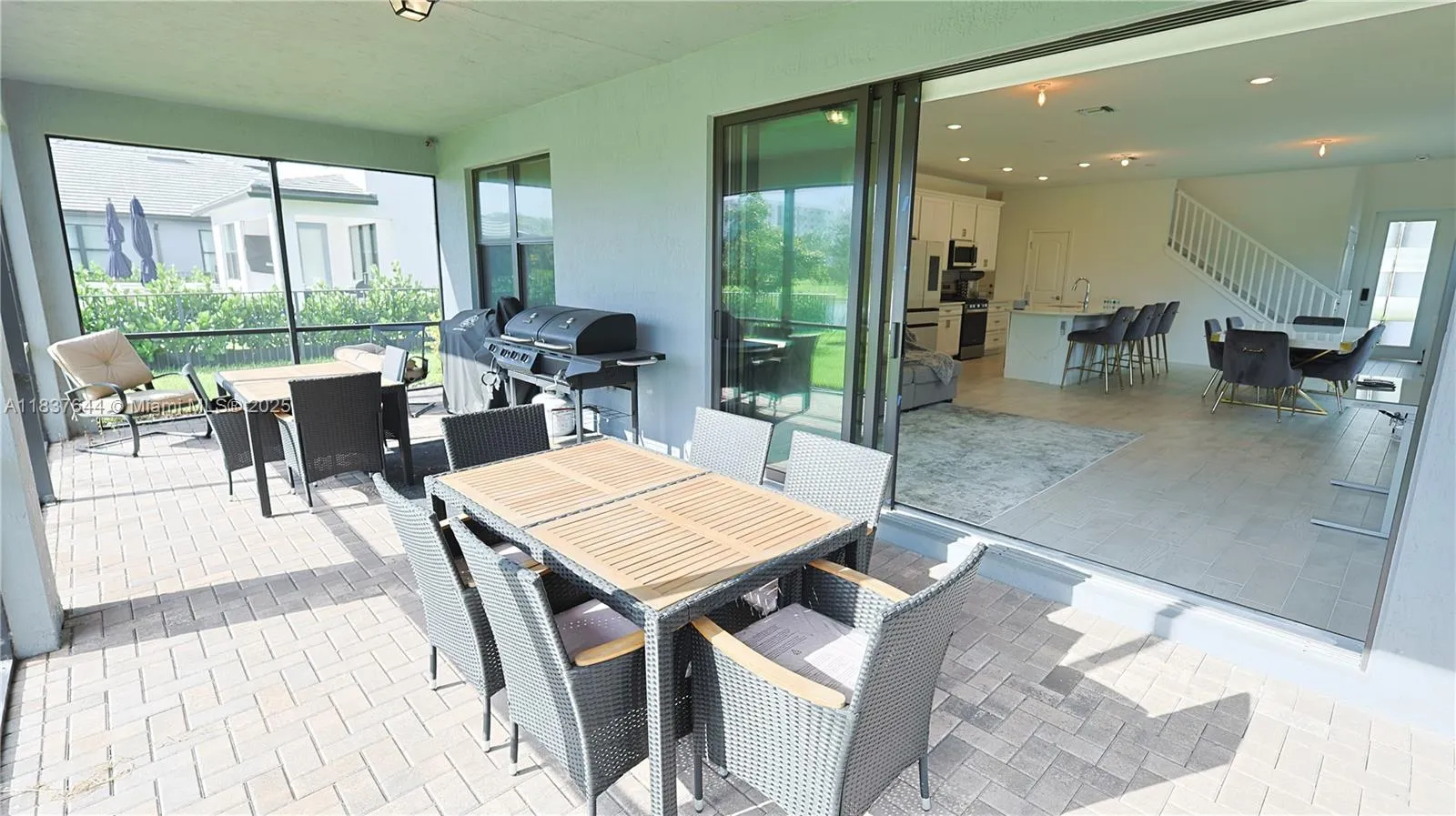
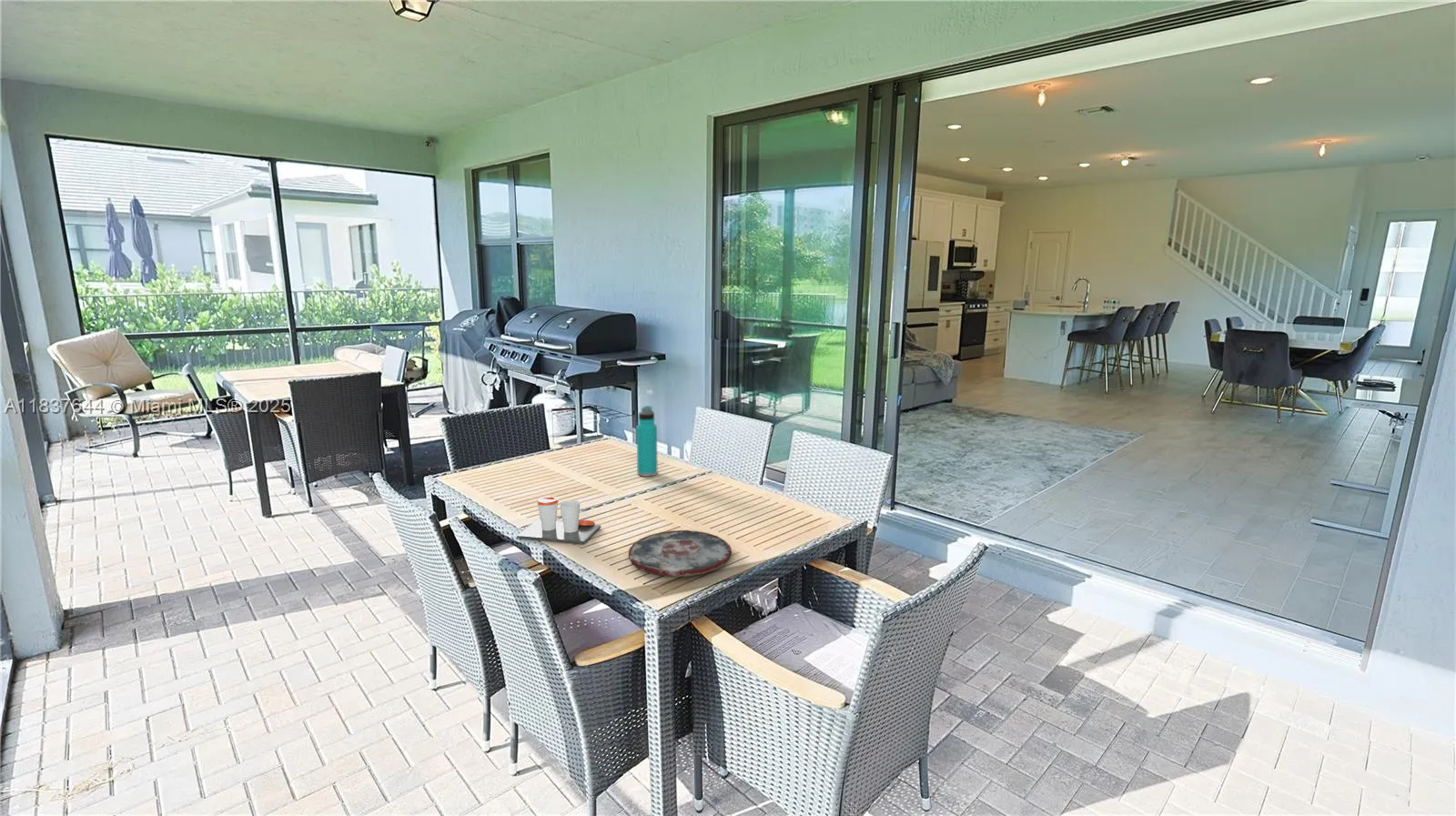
+ water bottle (646, 440)
+ cup (561, 515)
+ plate (680, 552)
